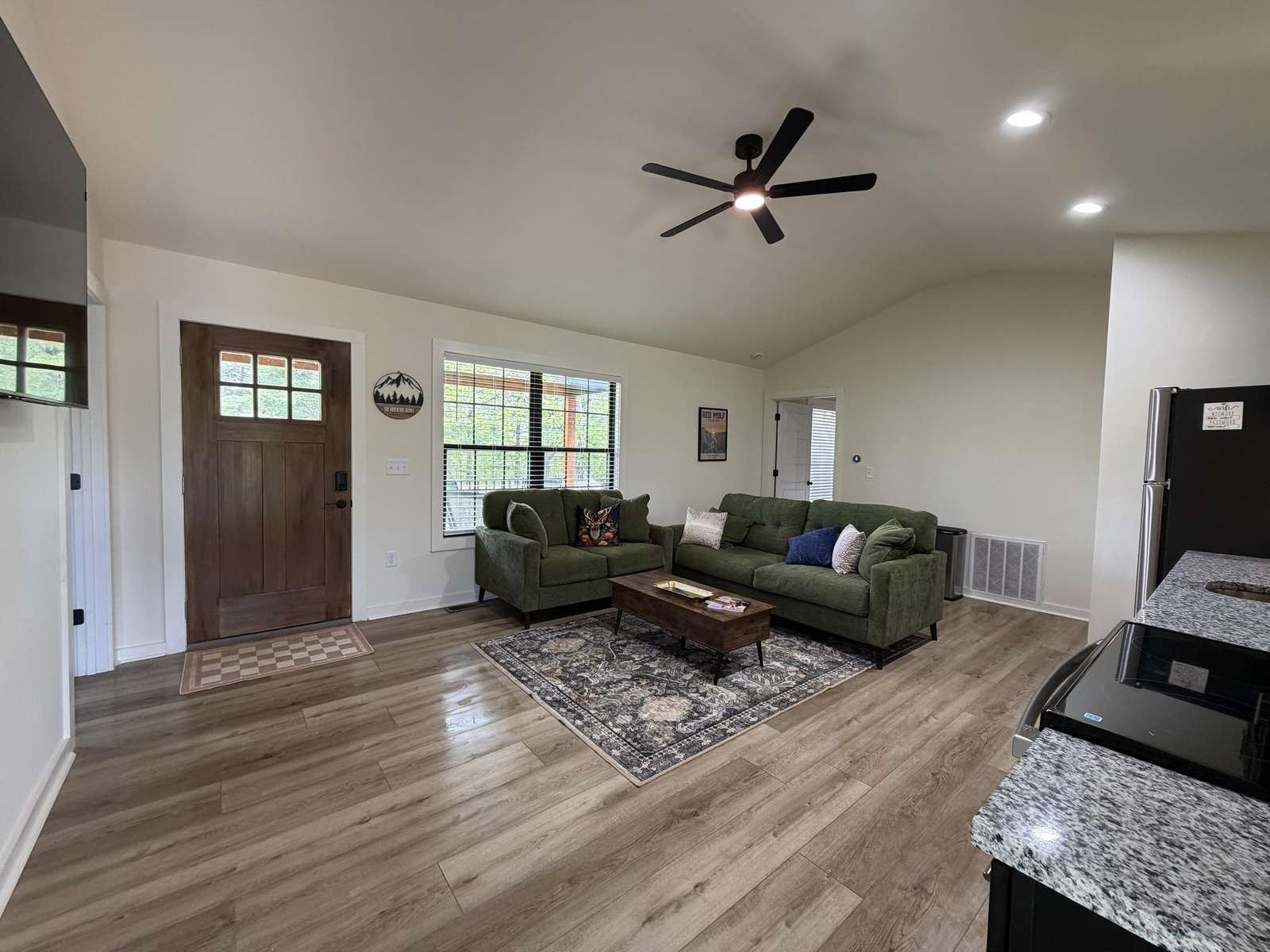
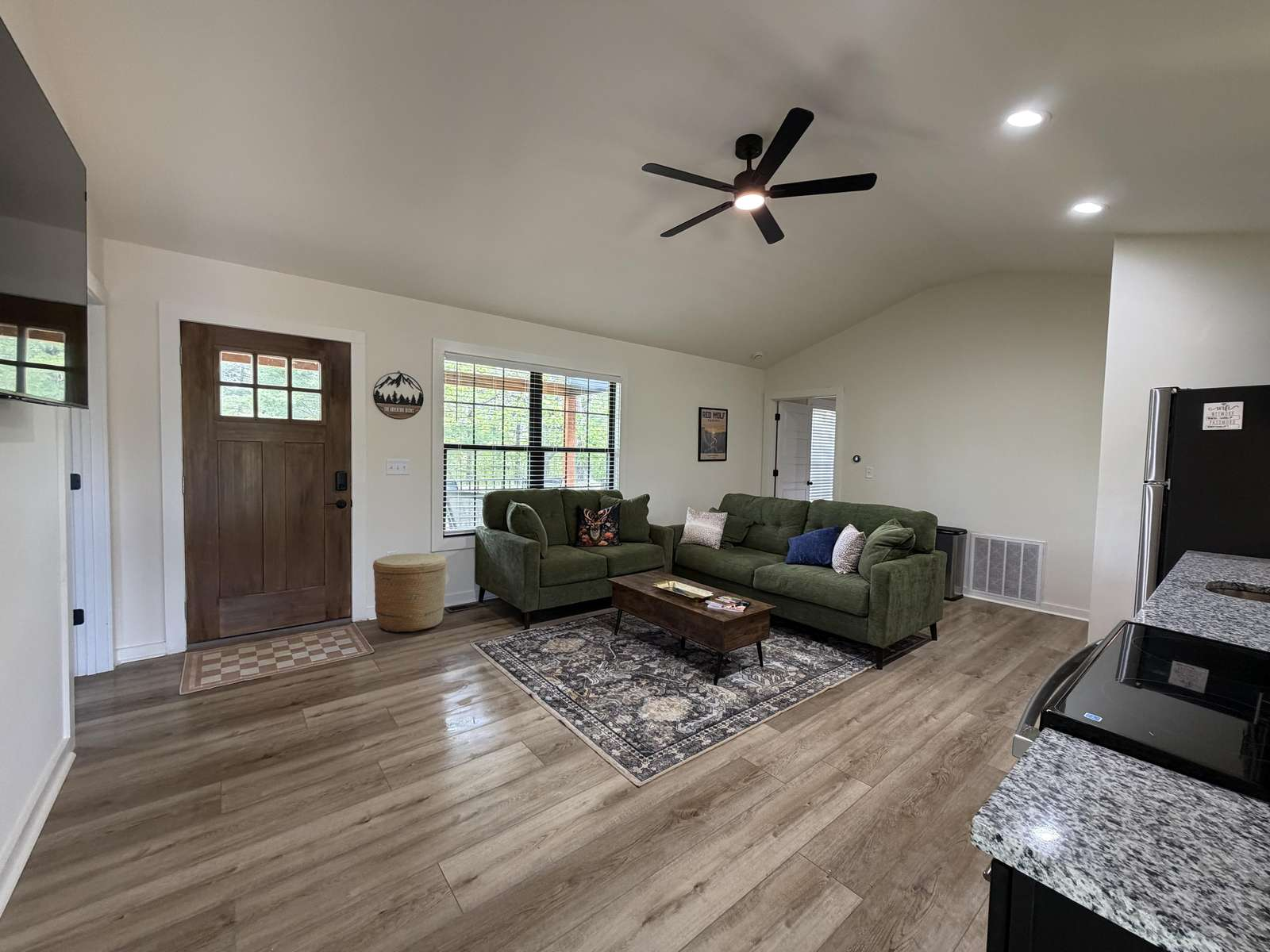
+ basket (410, 590)
